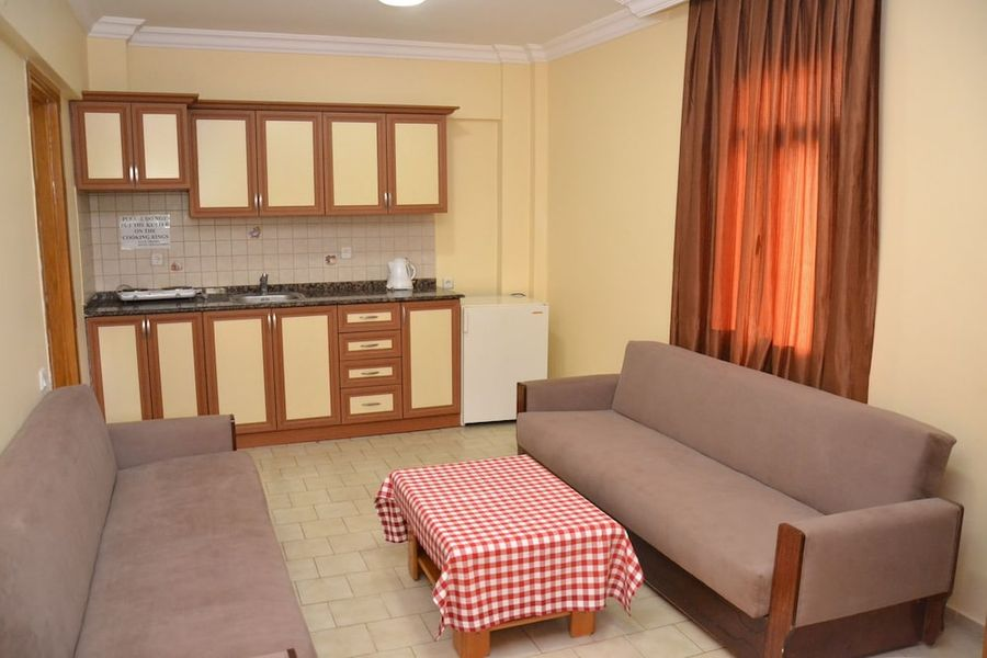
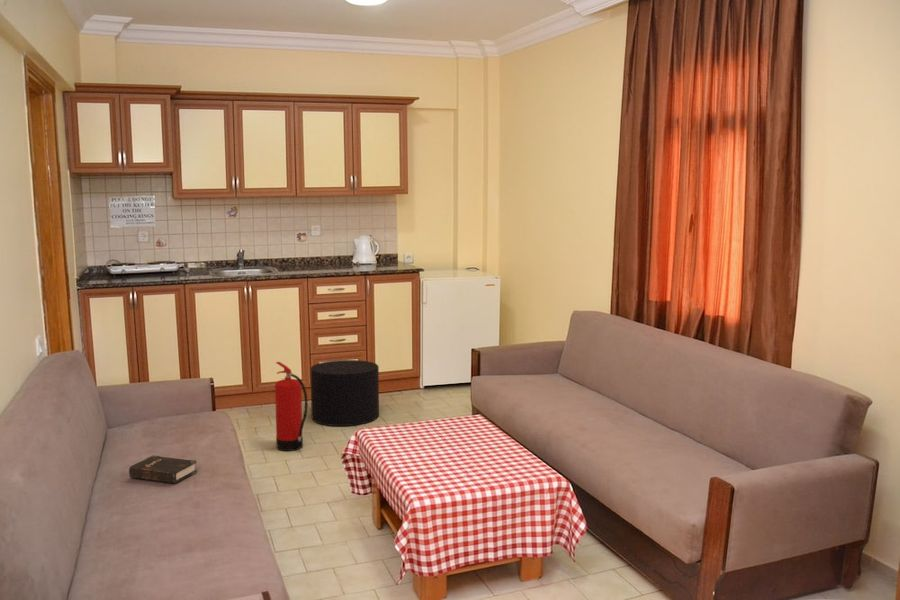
+ fire extinguisher (292, 406)
+ stool (345, 391)
+ hardback book (163, 469)
